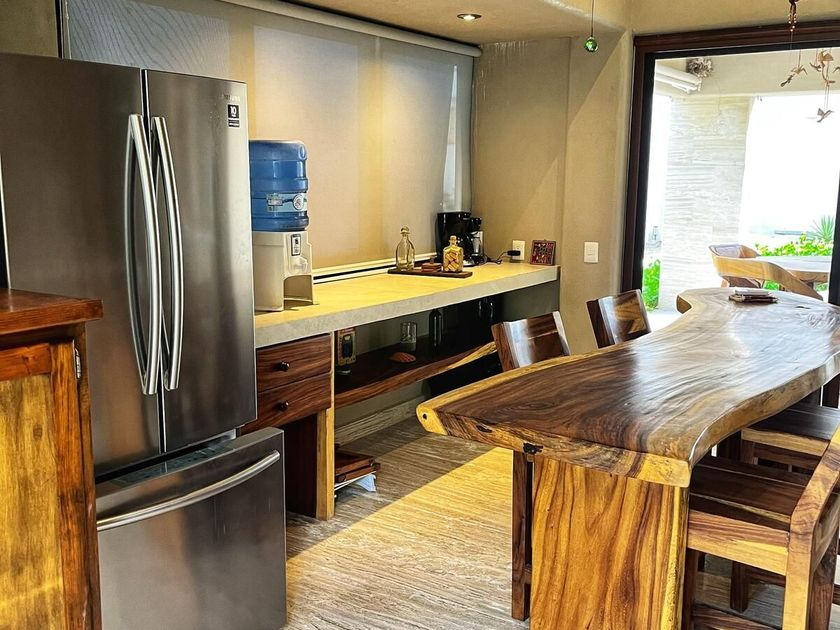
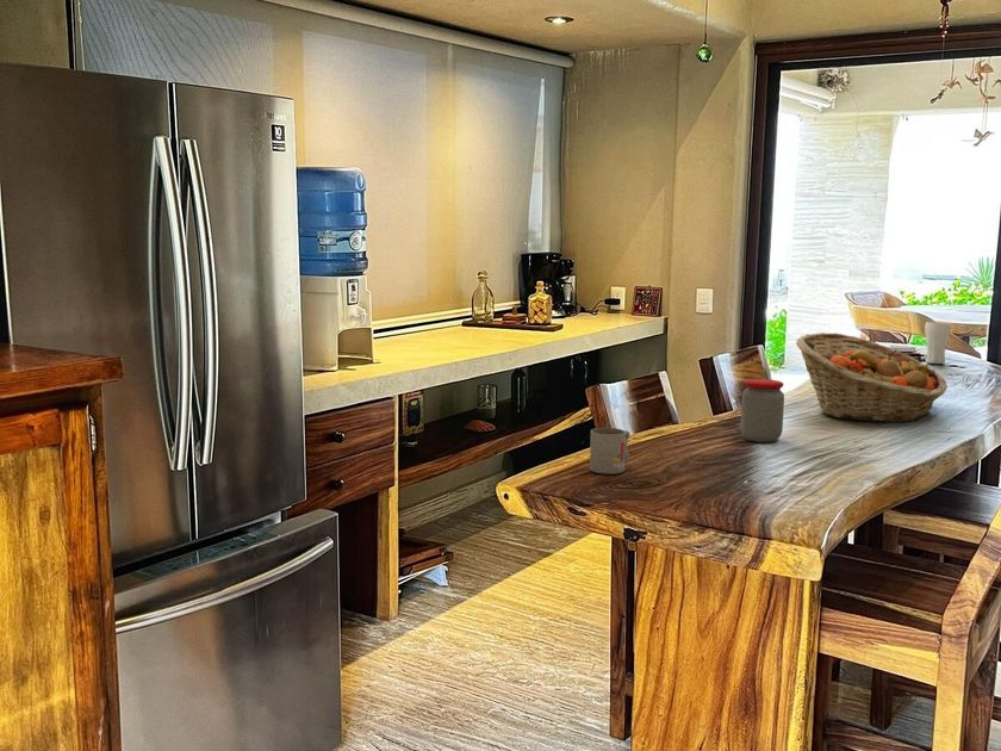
+ mug (613, 448)
+ drinking glass (935, 342)
+ jar (761, 410)
+ fruit basket (869, 374)
